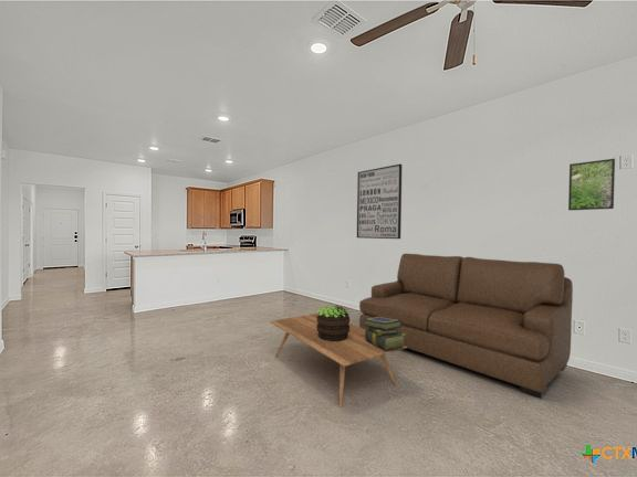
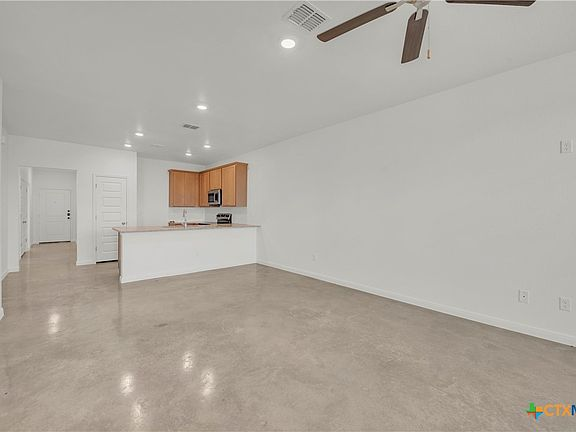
- wall art (377, 203)
- stack of books (383, 331)
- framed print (591, 186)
- coffee table (330, 350)
- sofa (451, 304)
- potted plant (333, 320)
